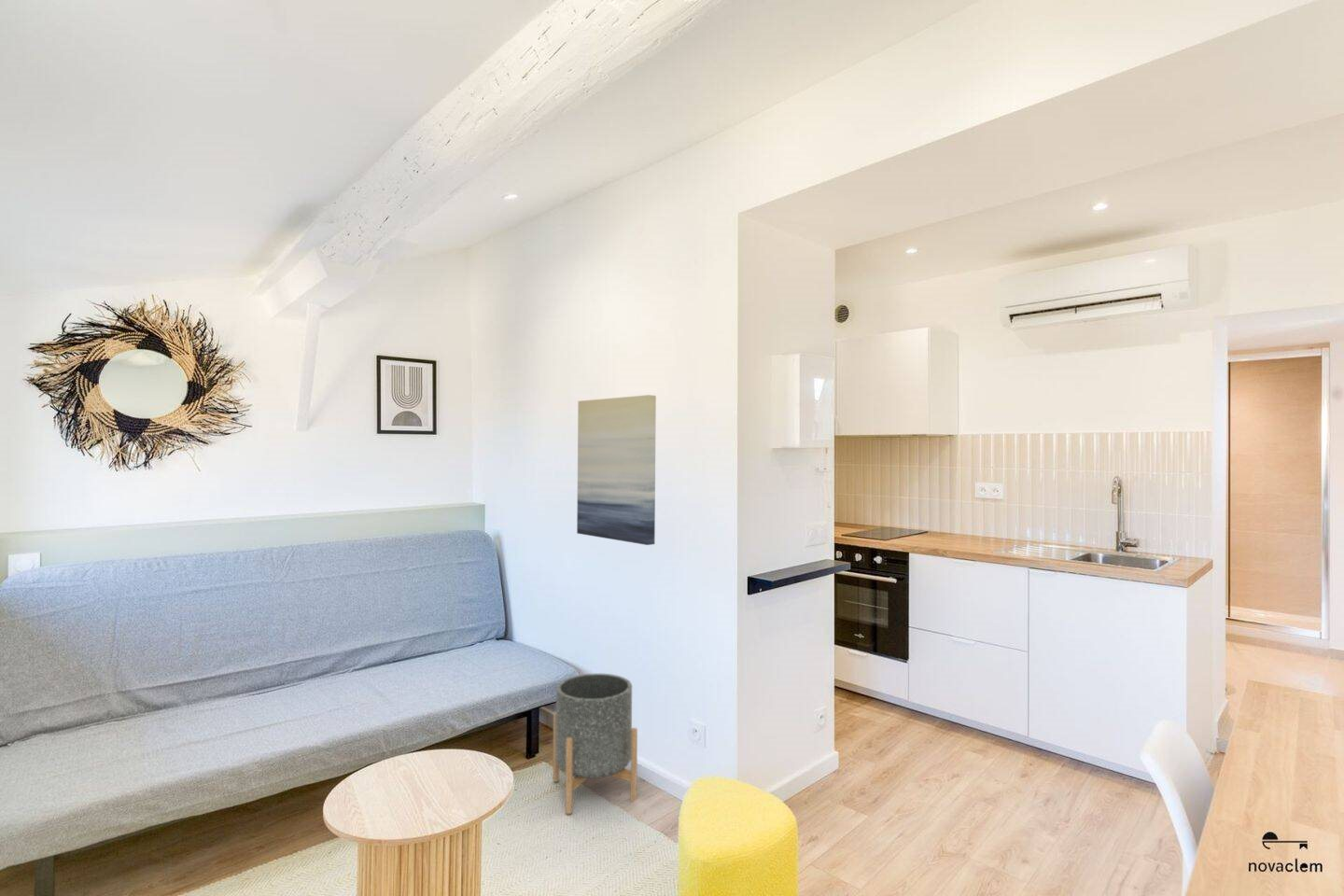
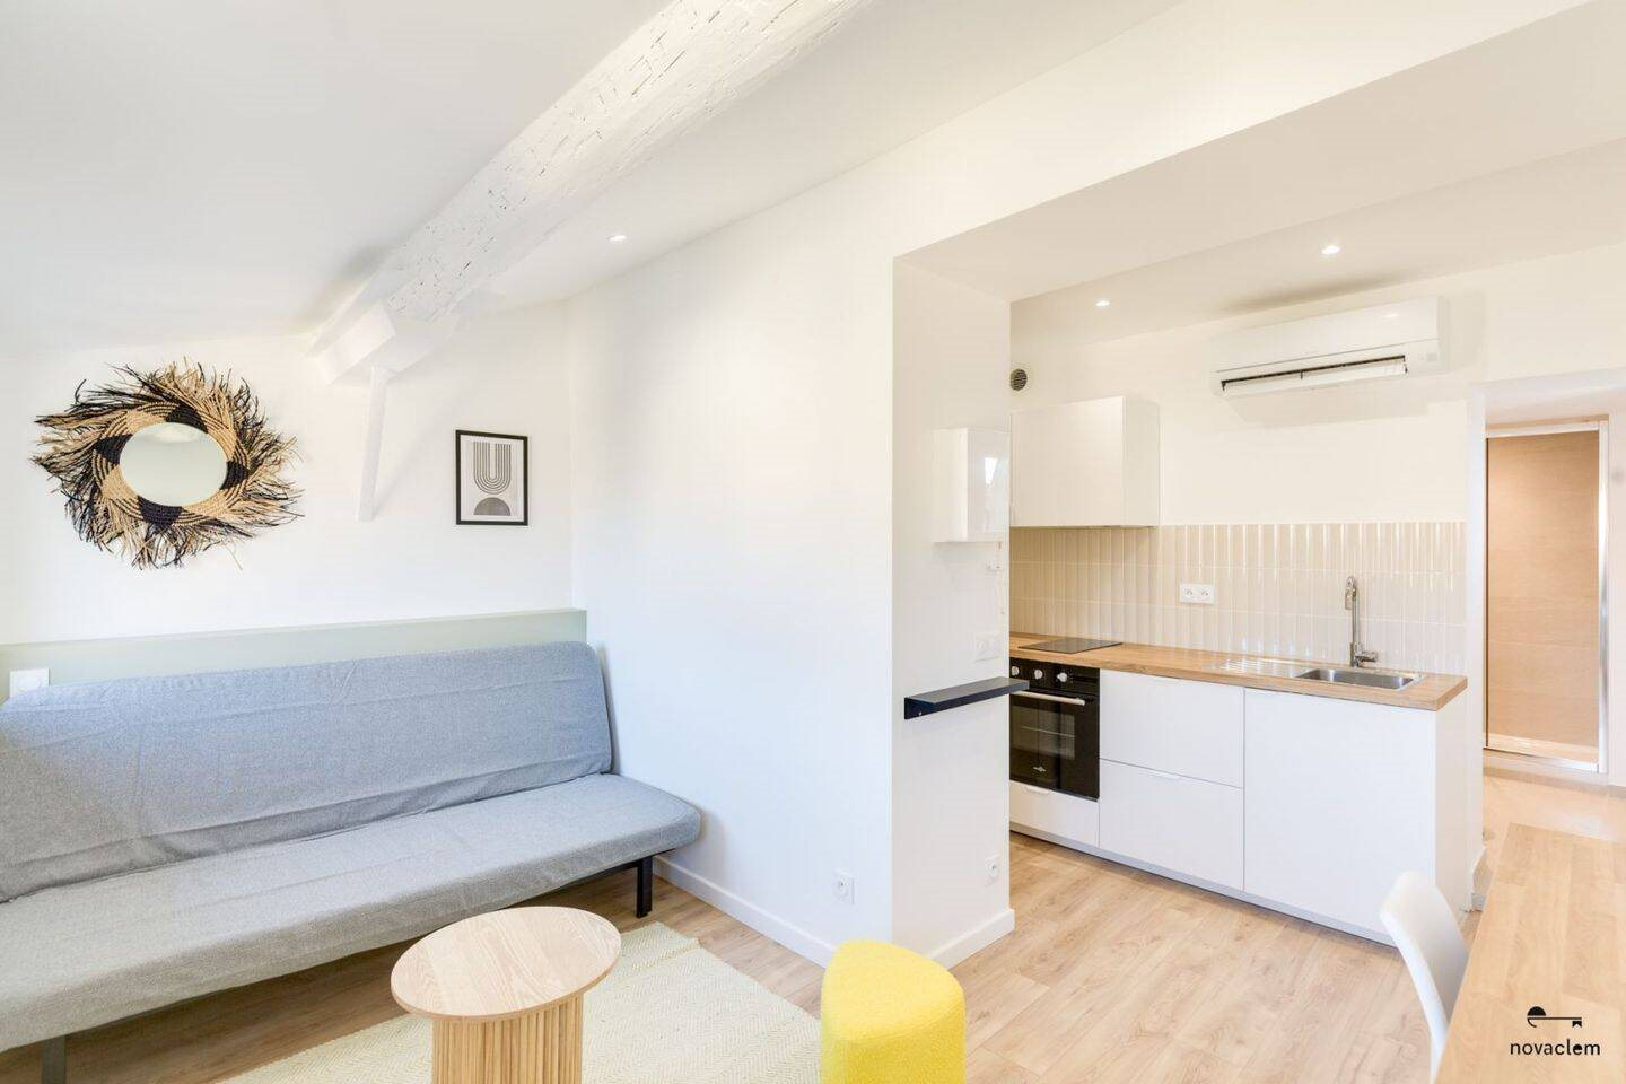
- wall art (614, 468)
- planter (594, 737)
